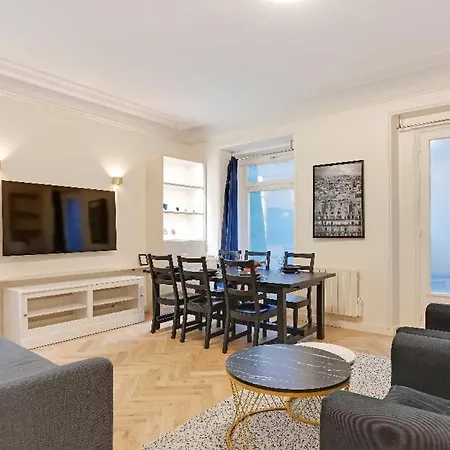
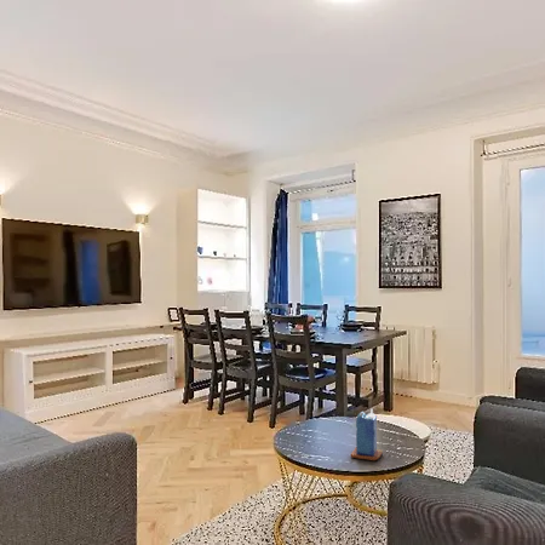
+ candle (366, 431)
